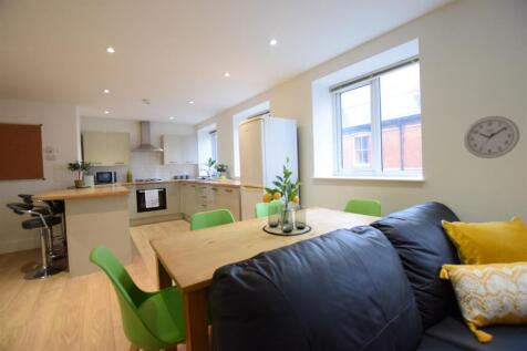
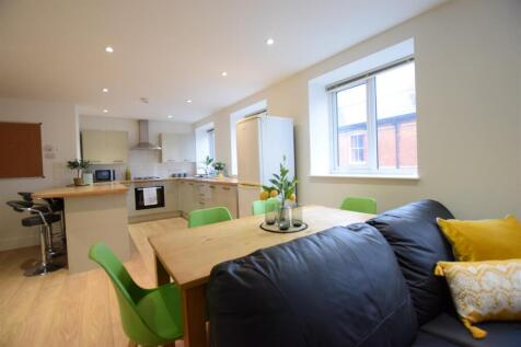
- wall clock (489, 137)
